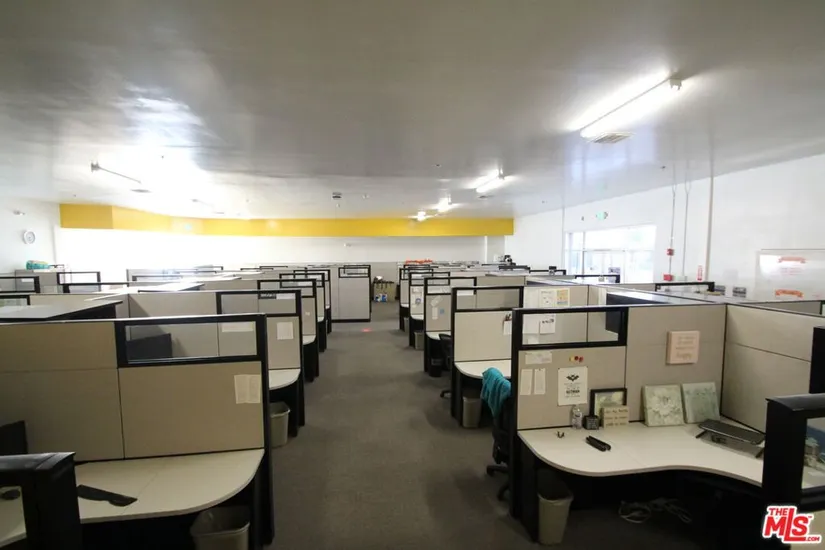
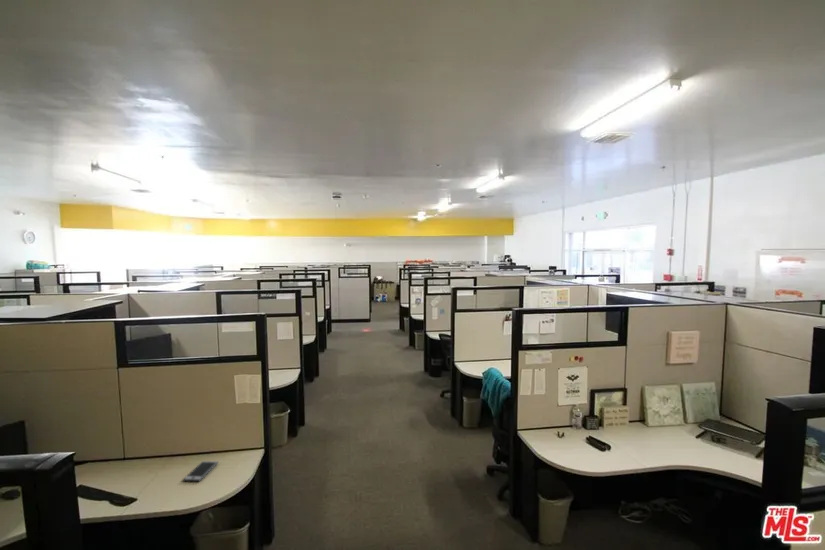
+ smartphone (201, 470)
